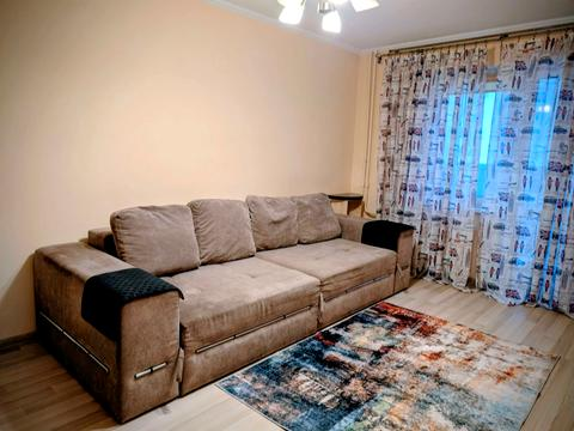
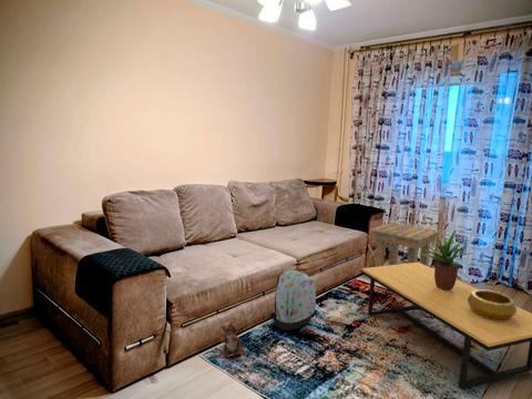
+ side table (397, 255)
+ coffee table (441, 316)
+ potted plant (441, 259)
+ decorative bowl (491, 304)
+ backpack (295, 297)
+ plush toy (231, 337)
